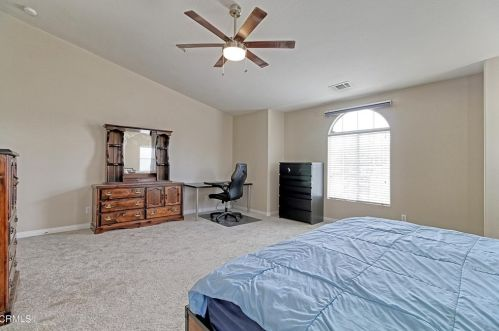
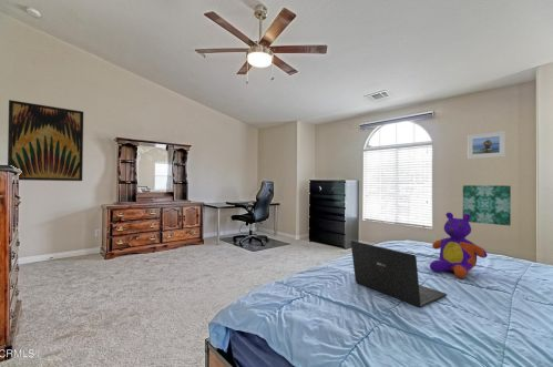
+ wall art (485, 204)
+ wall art (48, 143)
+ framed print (485, 145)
+ stuffed bear (453, 243)
+ laptop (396, 266)
